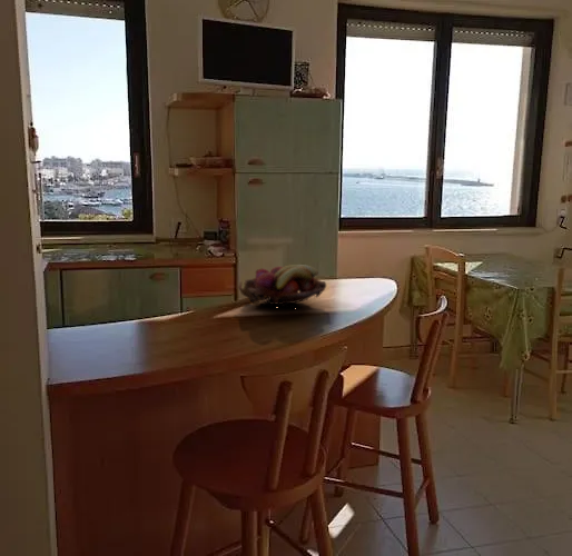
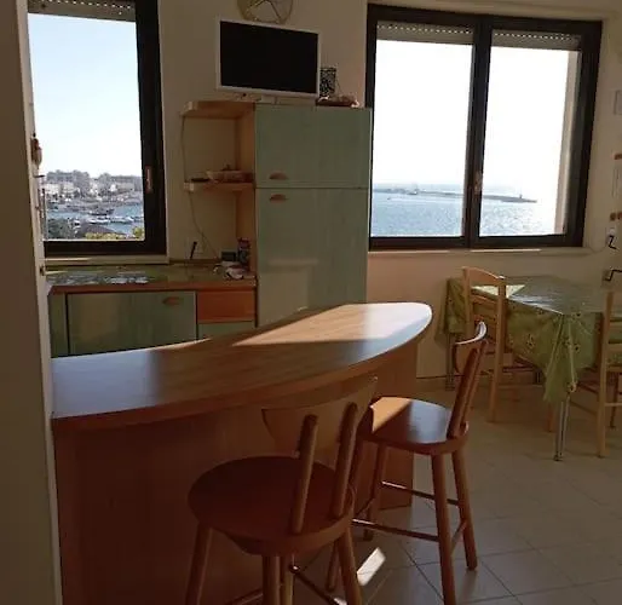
- fruit basket (283, 284)
